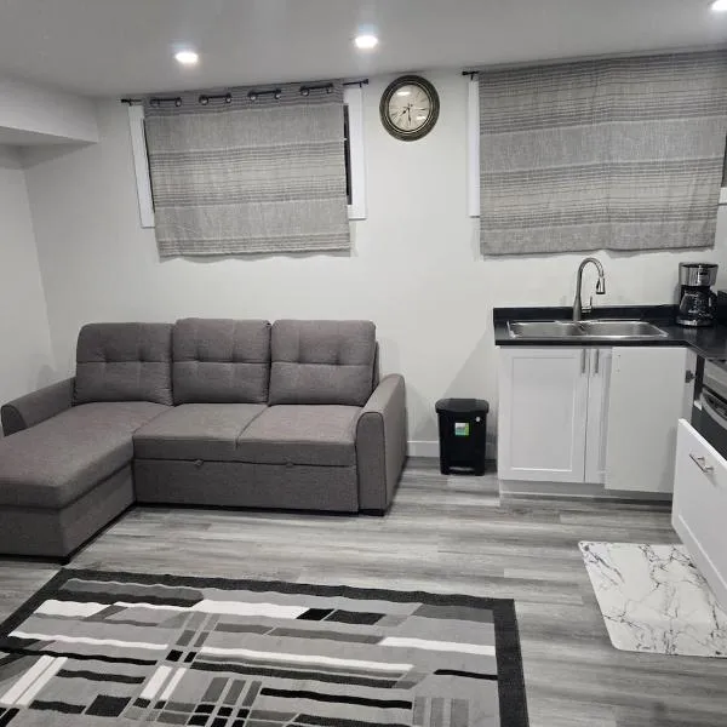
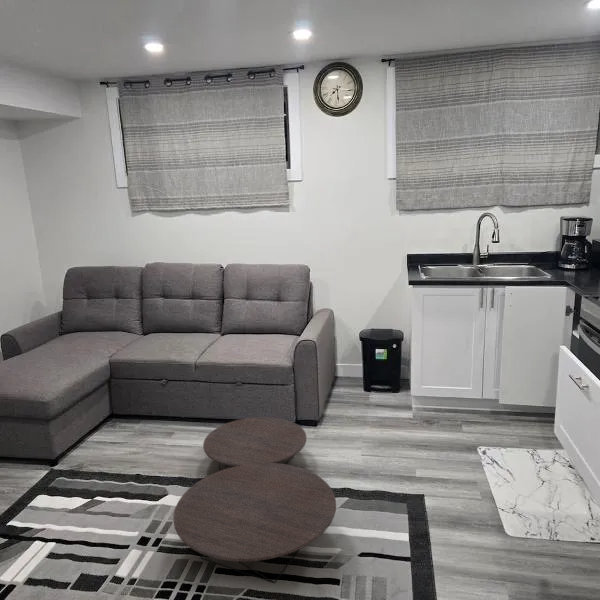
+ coffee table (258, 486)
